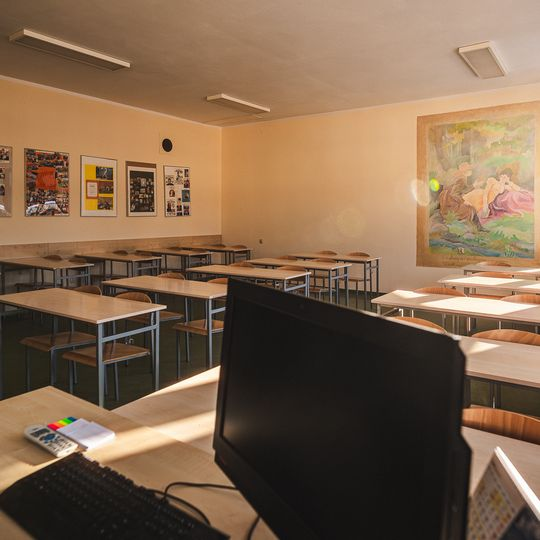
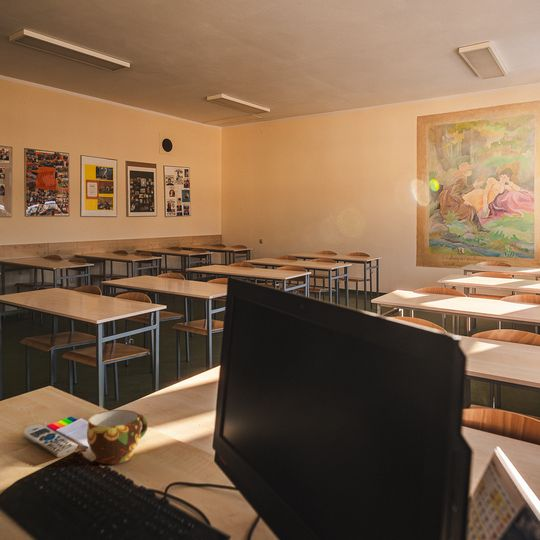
+ cup (116, 436)
